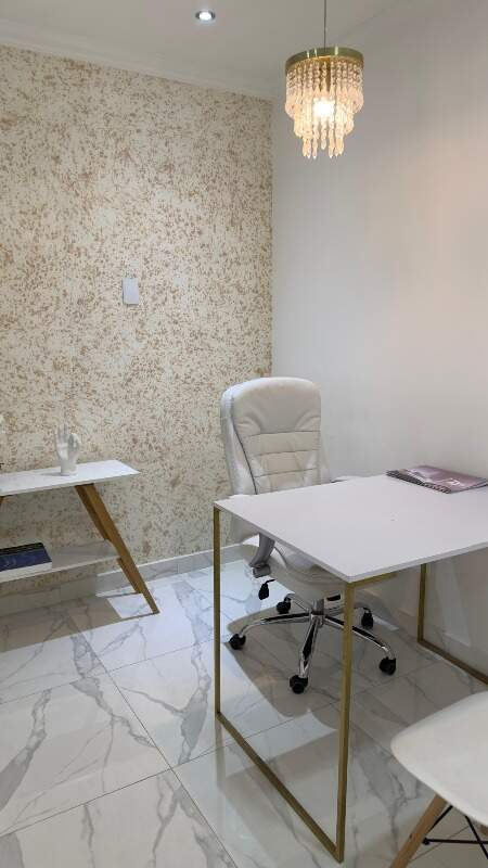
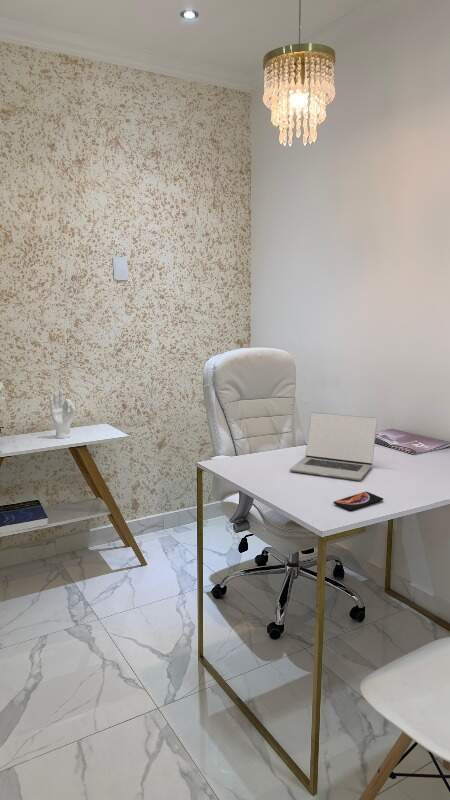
+ laptop (334, 444)
+ smartphone (358, 500)
